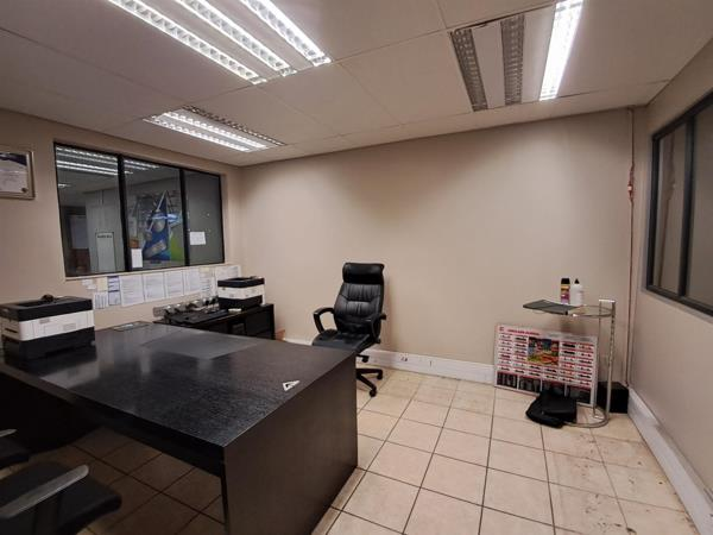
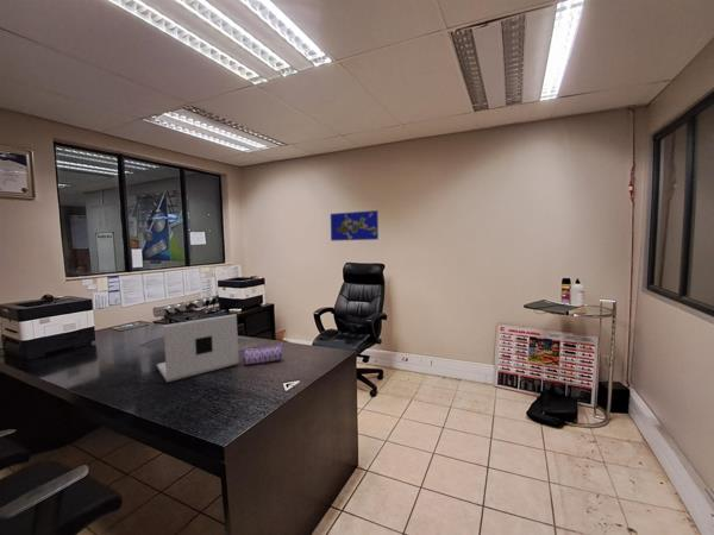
+ pencil case (263, 353)
+ world map (352, 226)
+ laptop (196, 340)
